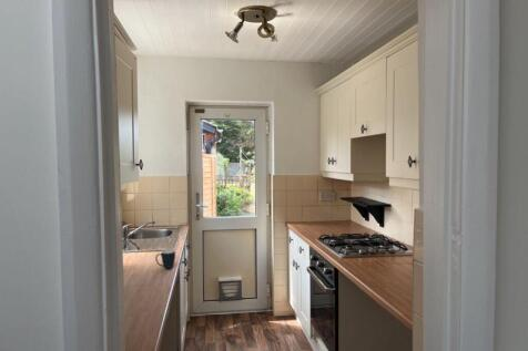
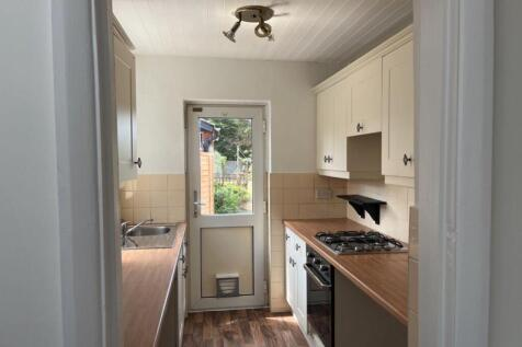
- mug (165, 259)
